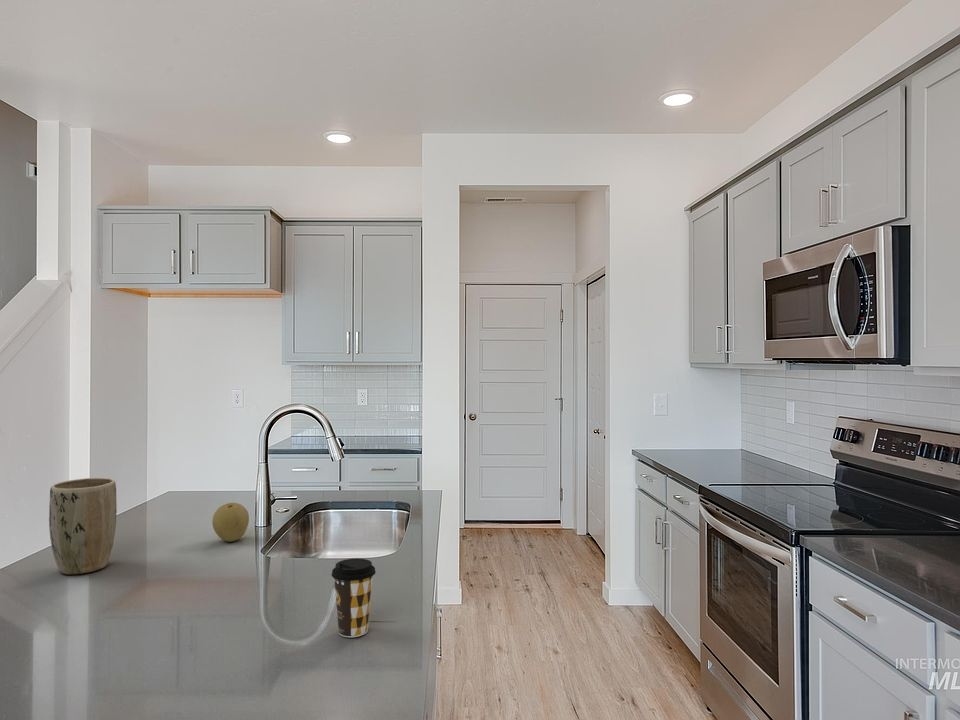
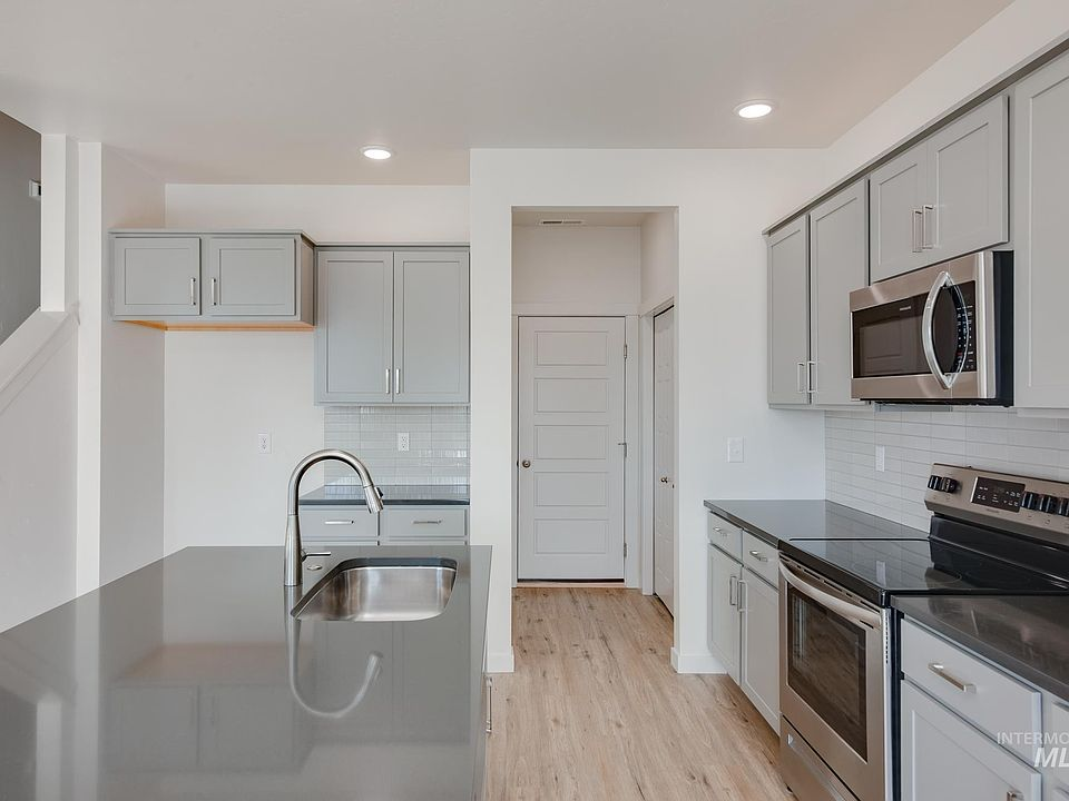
- fruit (230, 521)
- coffee cup (353, 597)
- plant pot (83, 525)
